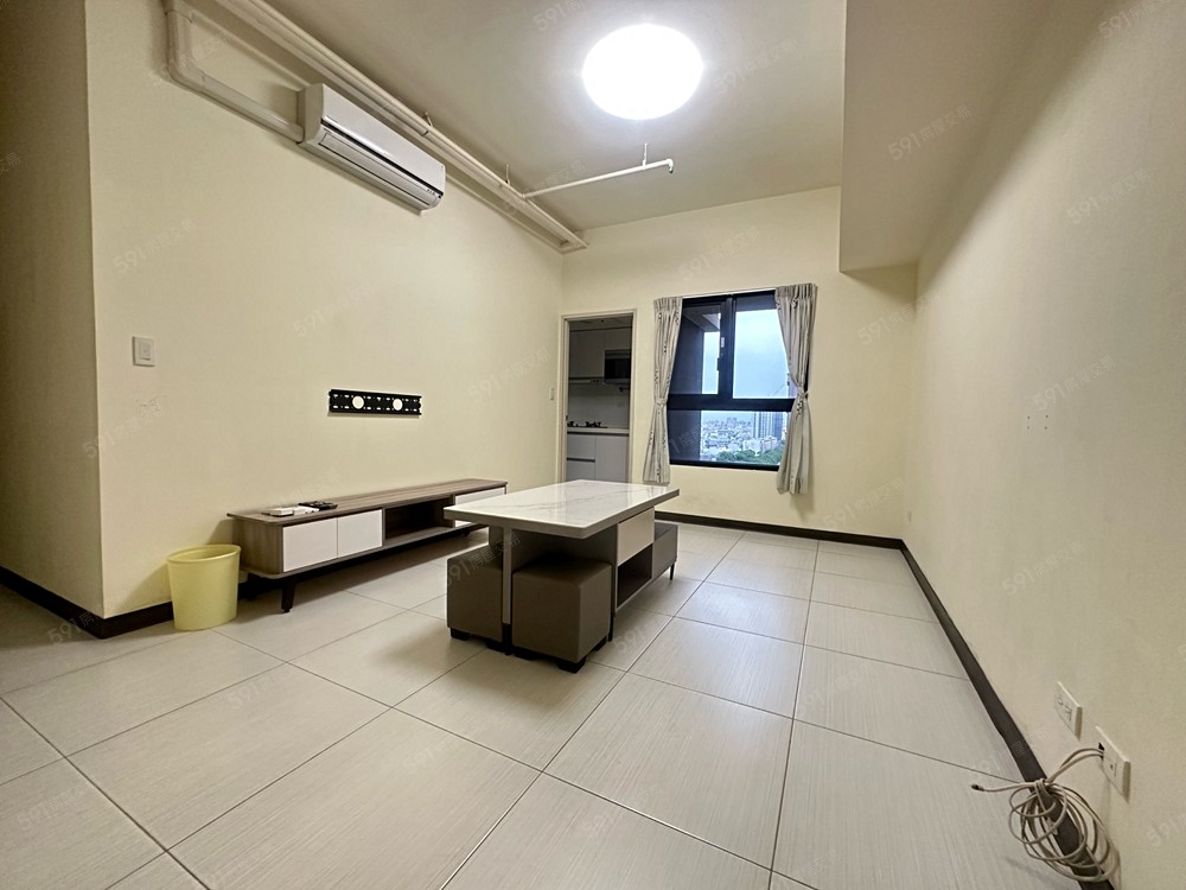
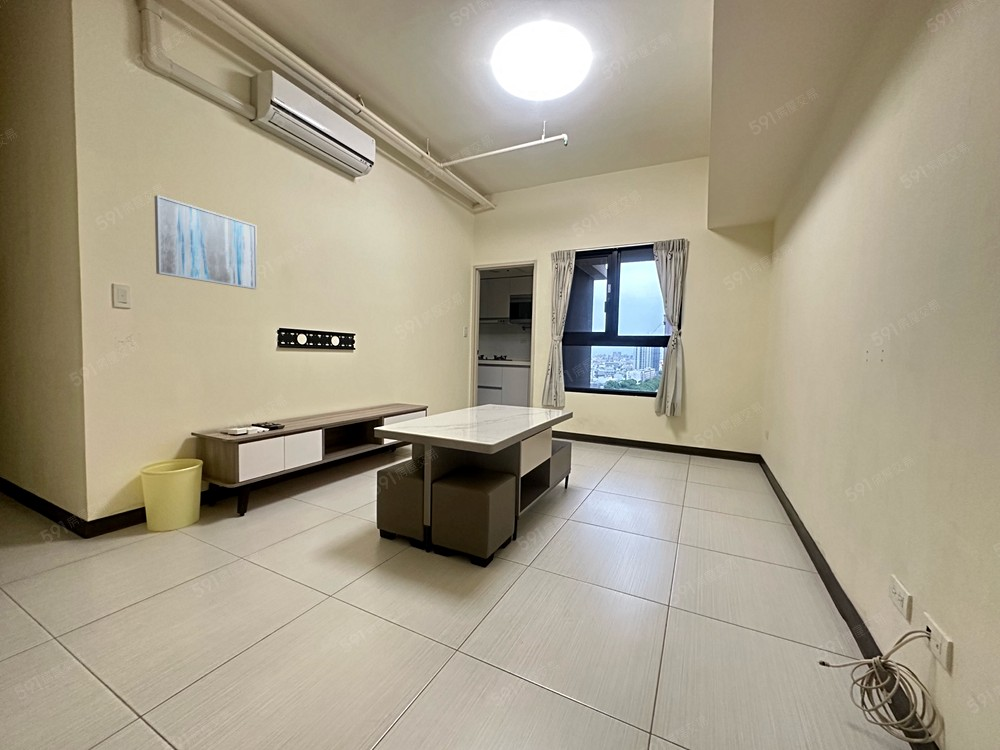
+ wall art (210, 247)
